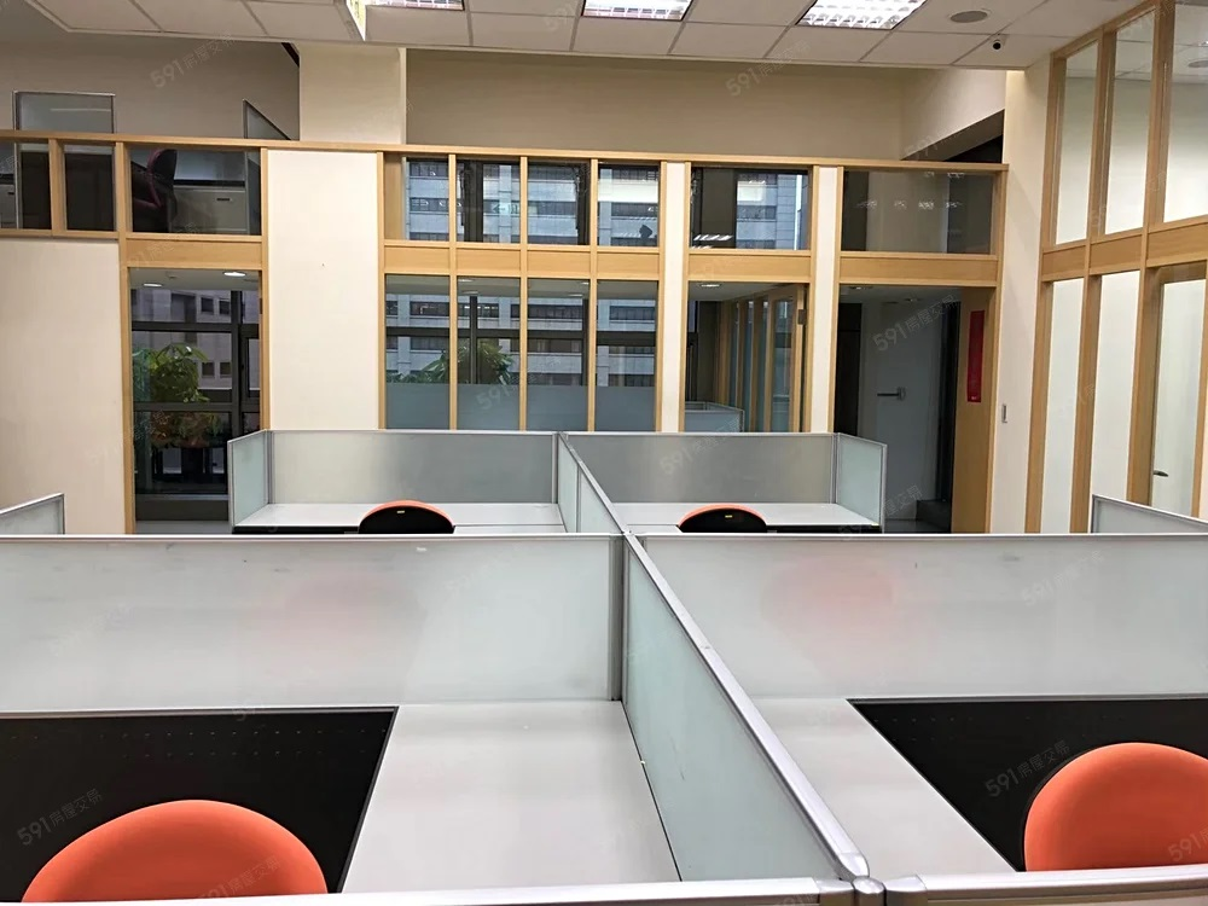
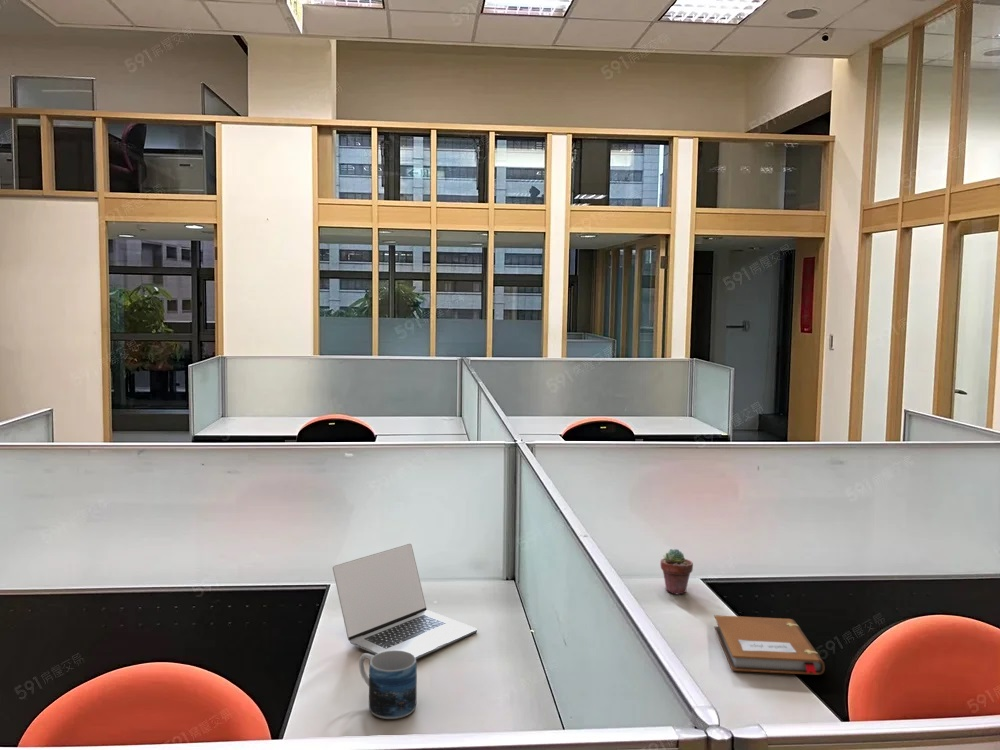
+ notebook (766, 644)
+ laptop (405, 599)
+ potted succulent (676, 569)
+ mug (384, 680)
